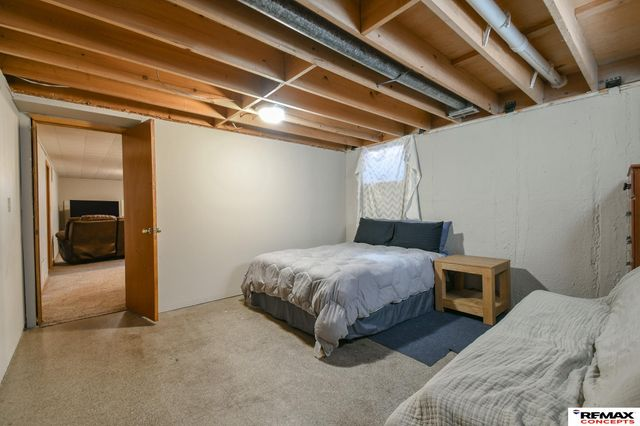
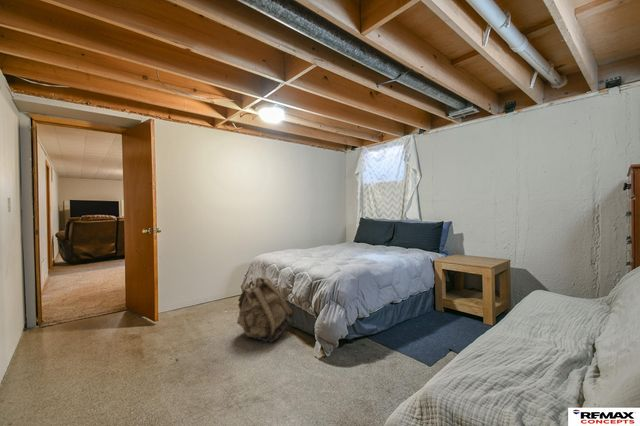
+ backpack (266, 304)
